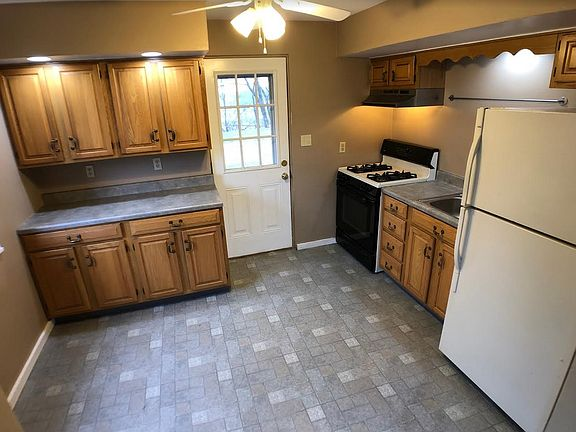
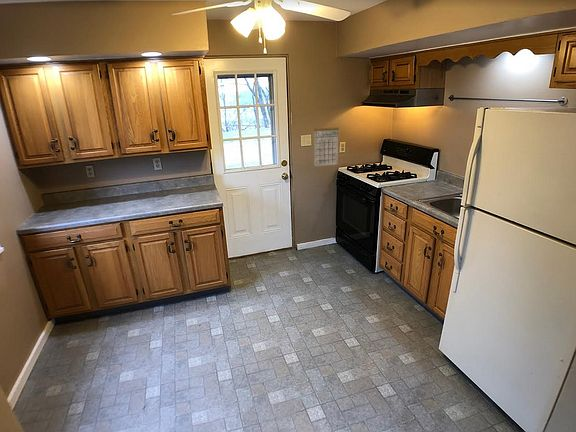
+ calendar (326, 142)
